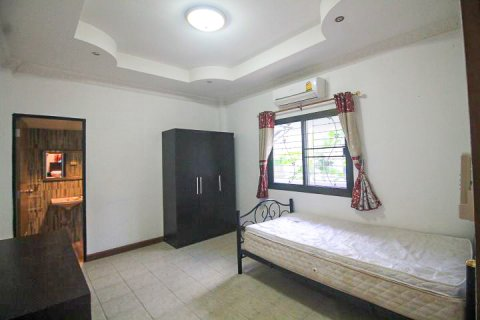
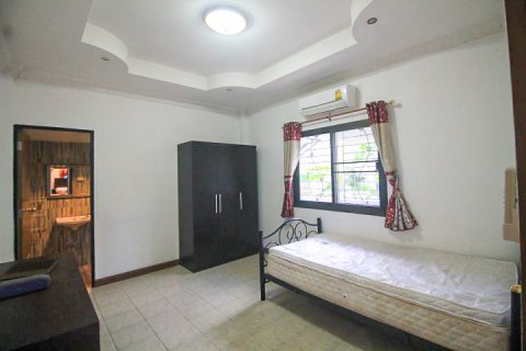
+ notepad (31, 268)
+ pencil case (22, 285)
